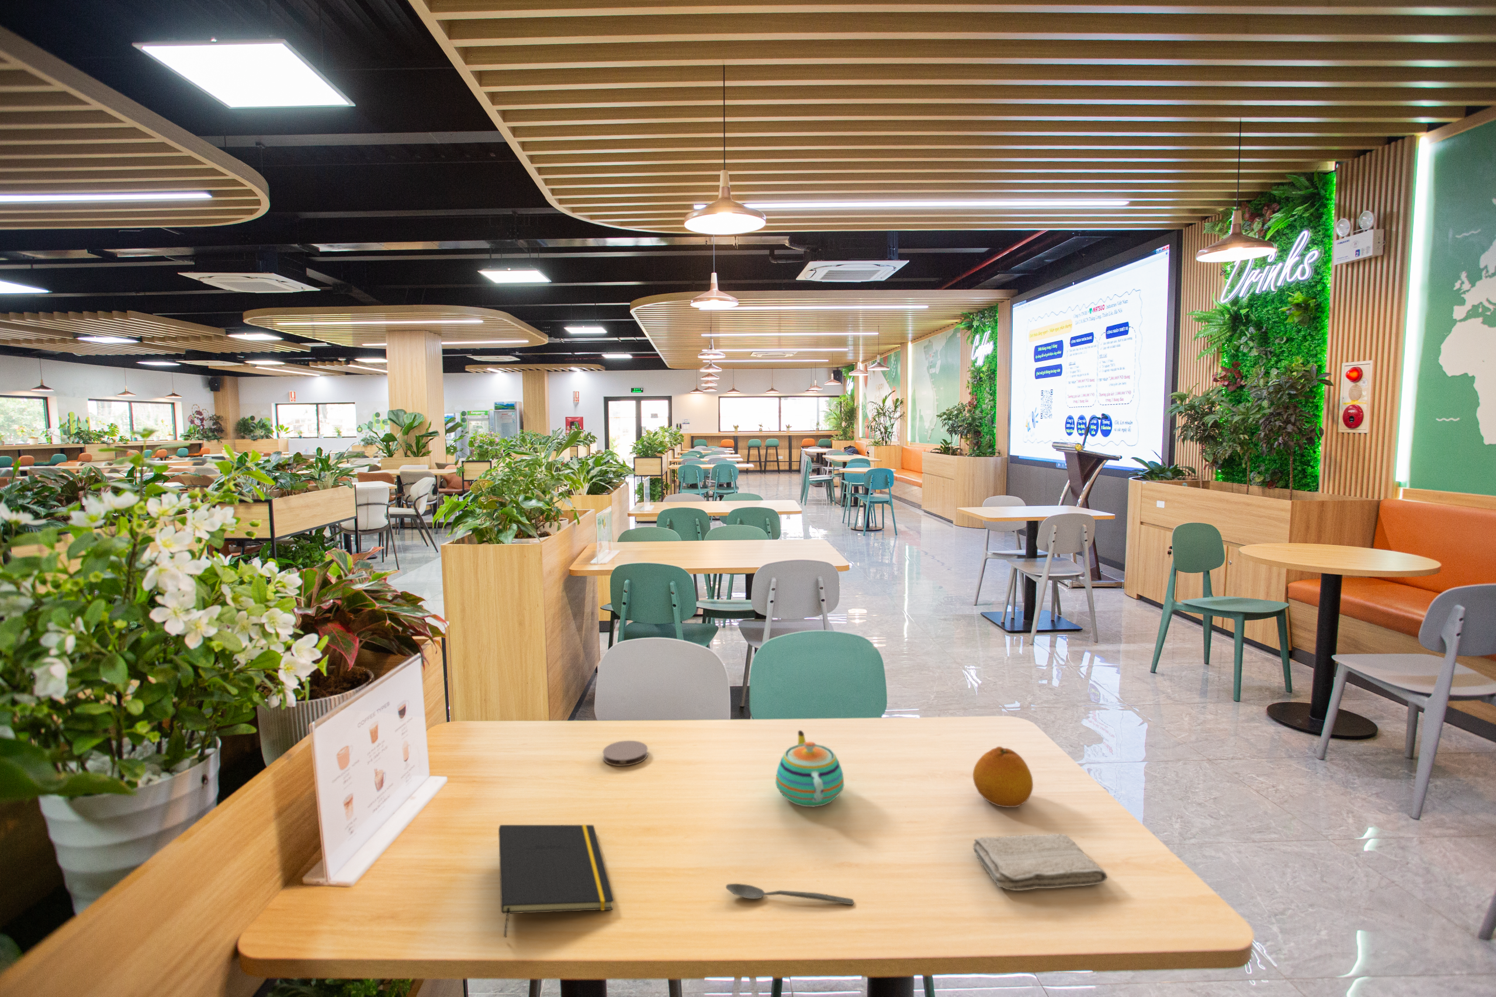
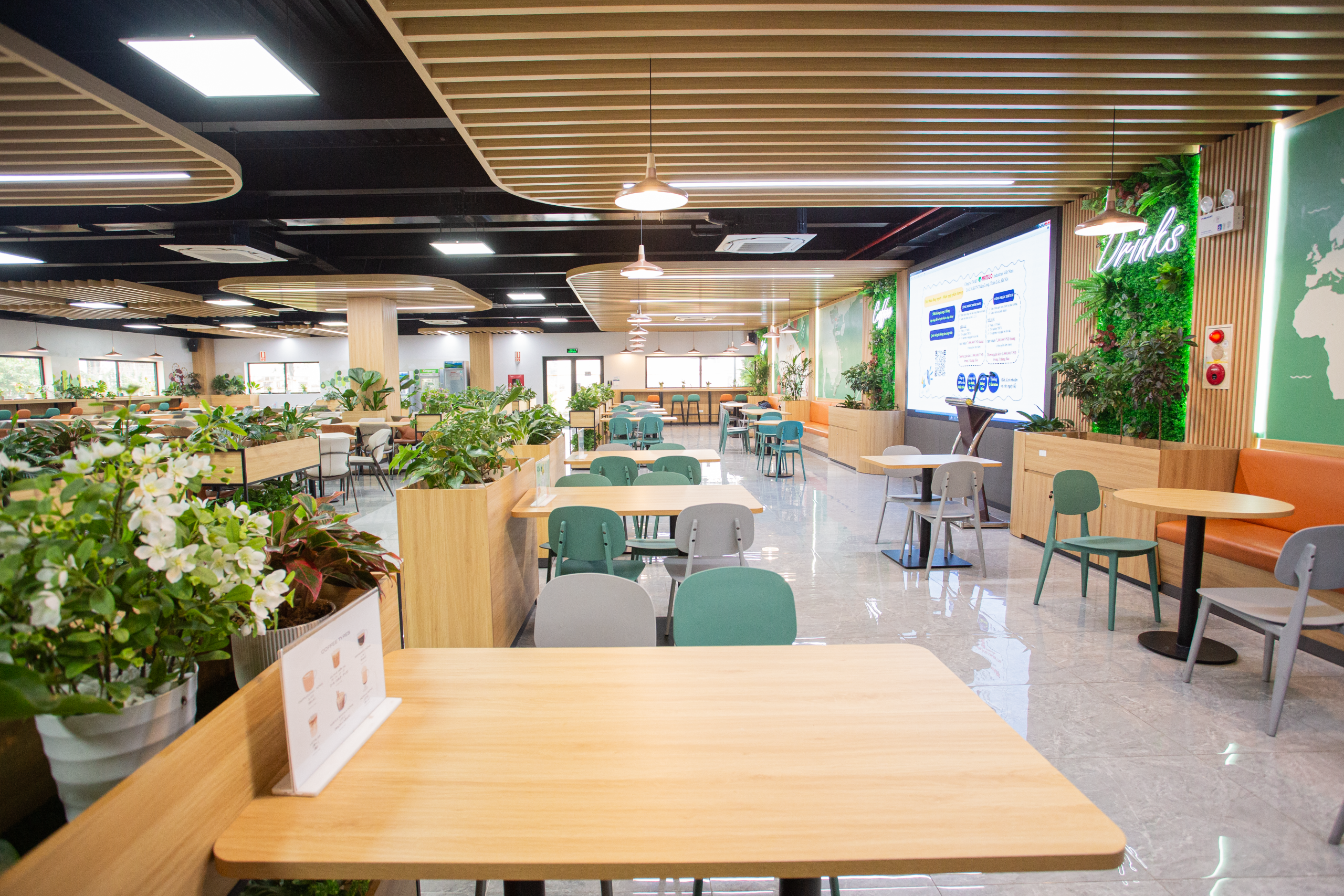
- coaster (626, 753)
- spoon (789, 895)
- fruit (1002, 774)
- washcloth (1035, 859)
- notepad (552, 863)
- teapot (809, 768)
